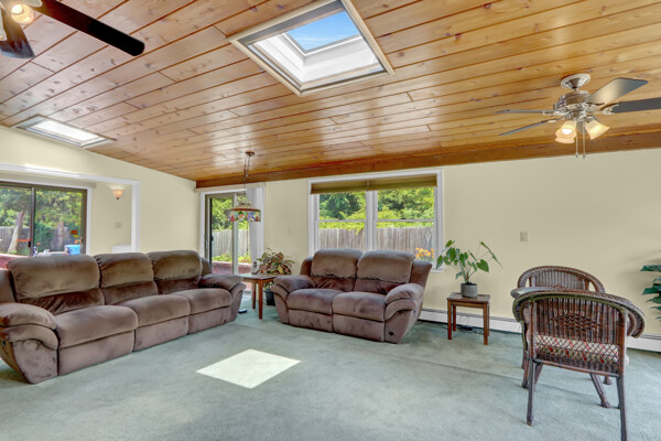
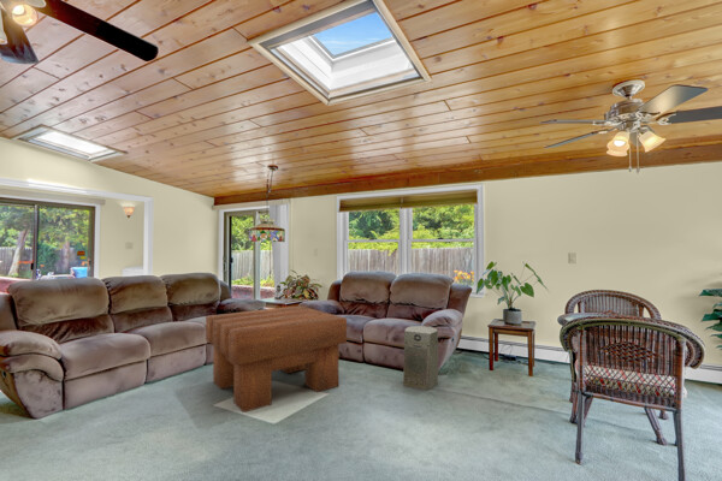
+ coffee table (274, 350)
+ fan (421, 355)
